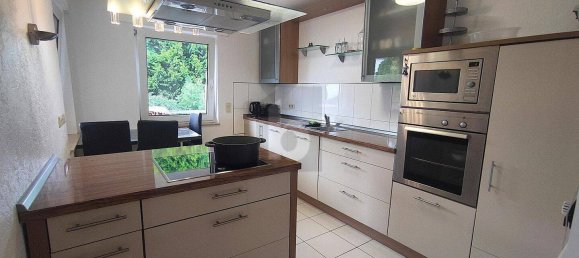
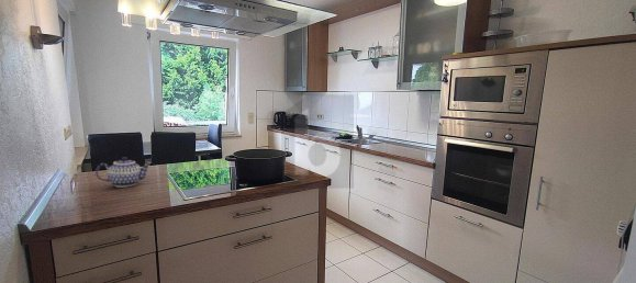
+ teapot (124, 170)
